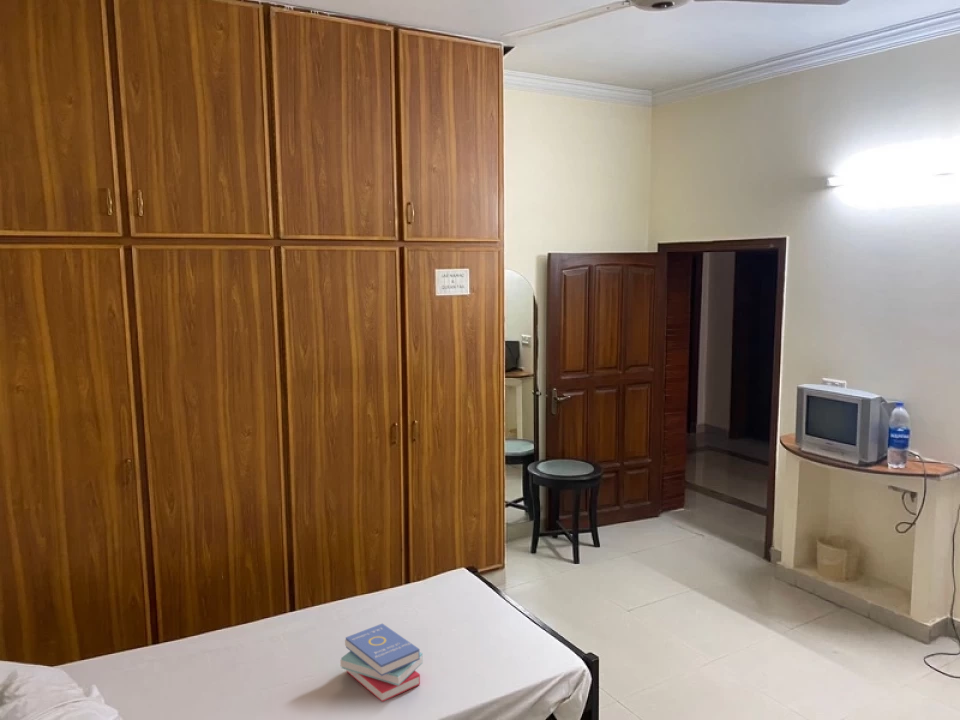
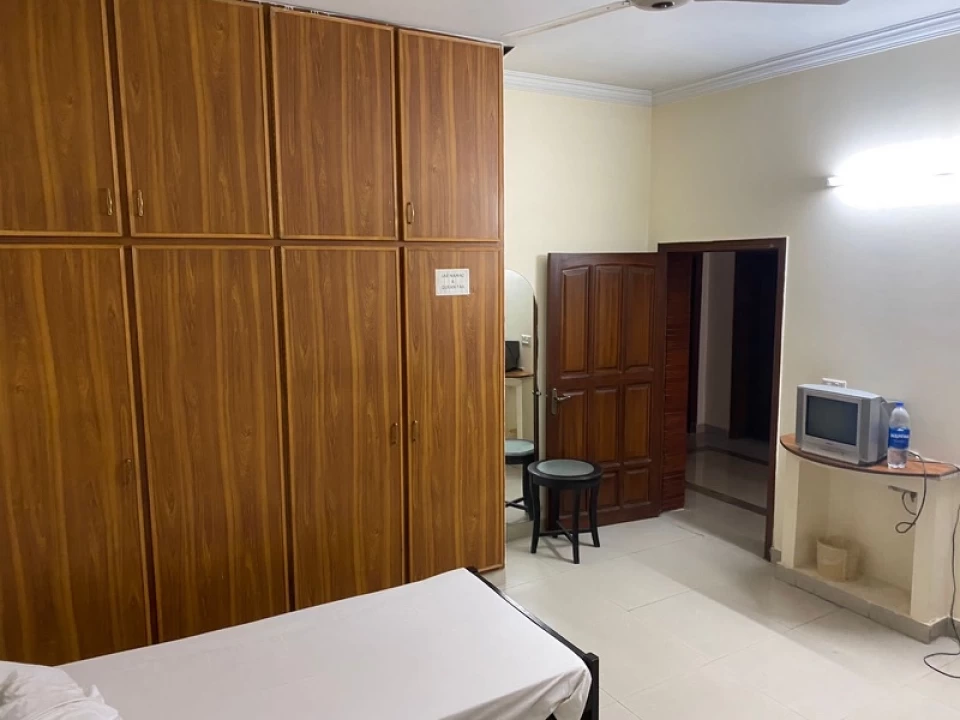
- book (382, 660)
